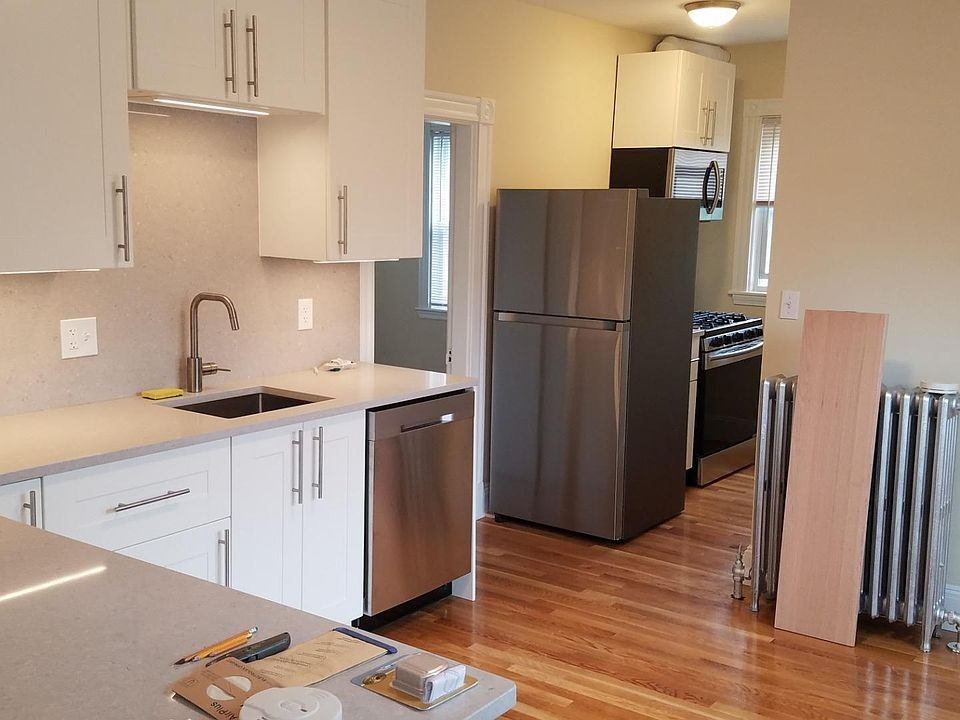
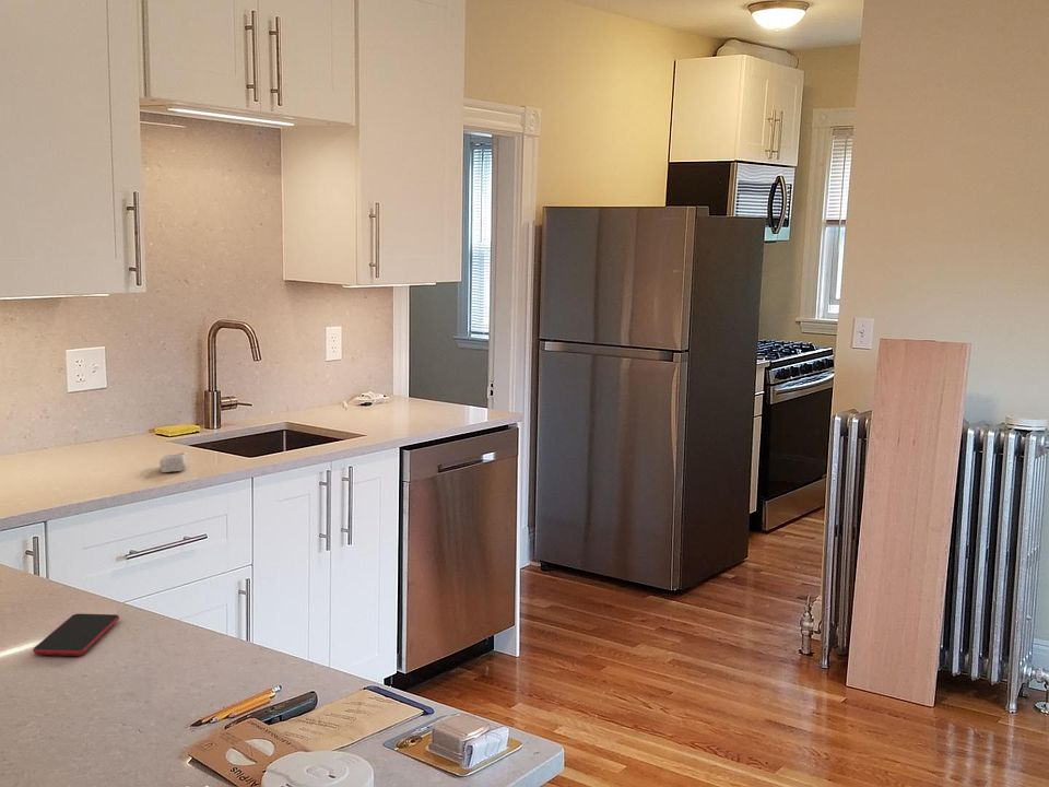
+ smartphone (78, 634)
+ soap bar (174, 460)
